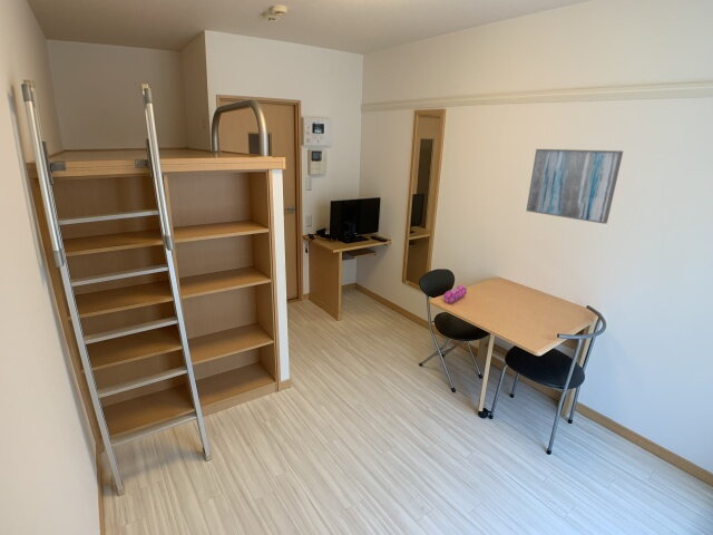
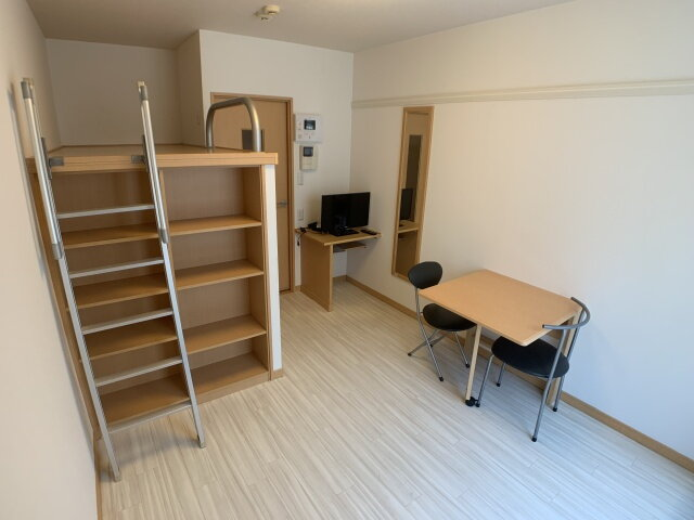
- wall art (569, 184)
- pencil case (456, 293)
